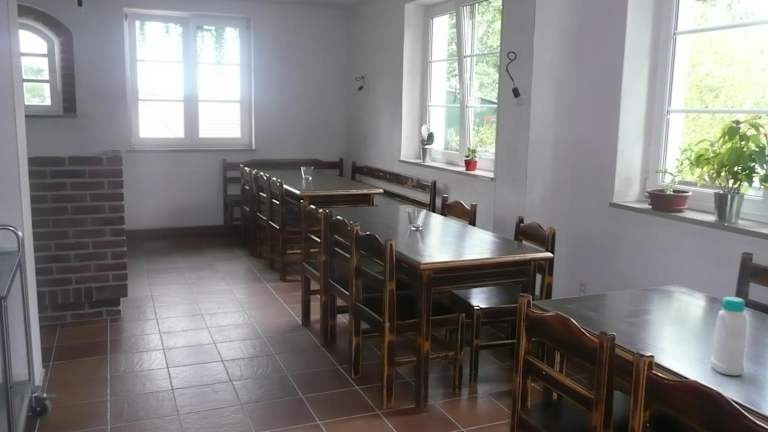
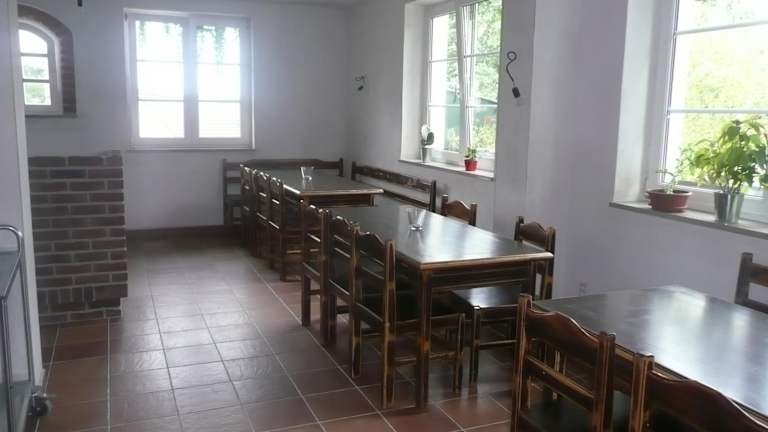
- bottle (730, 334)
